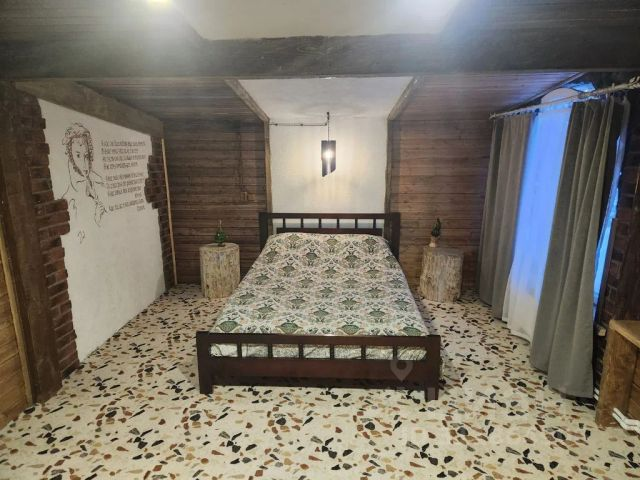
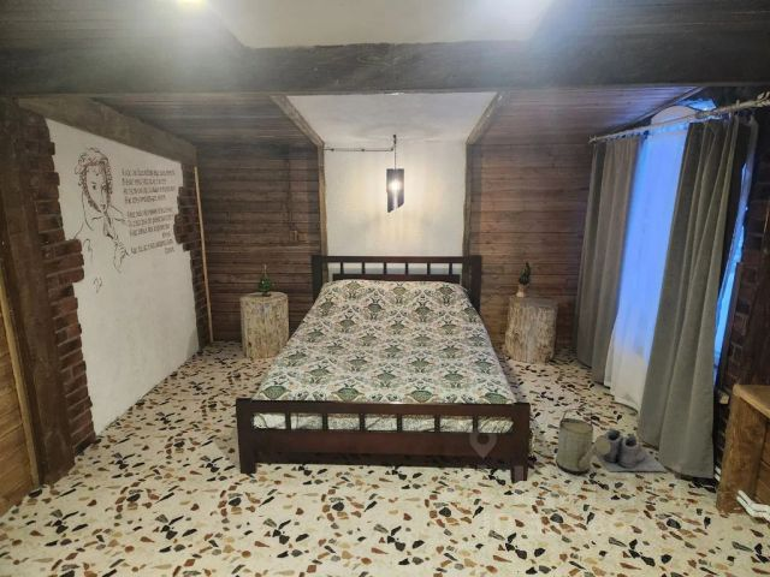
+ boots (627, 445)
+ watering can (581, 445)
